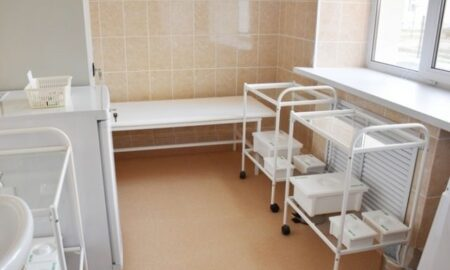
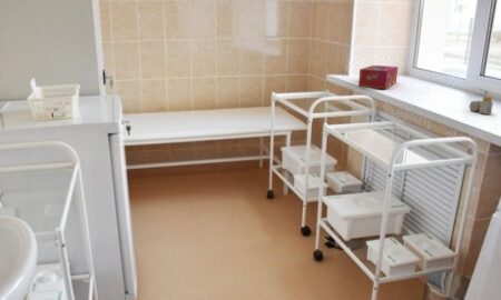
+ pill bottle (482, 103)
+ tissue box (379, 76)
